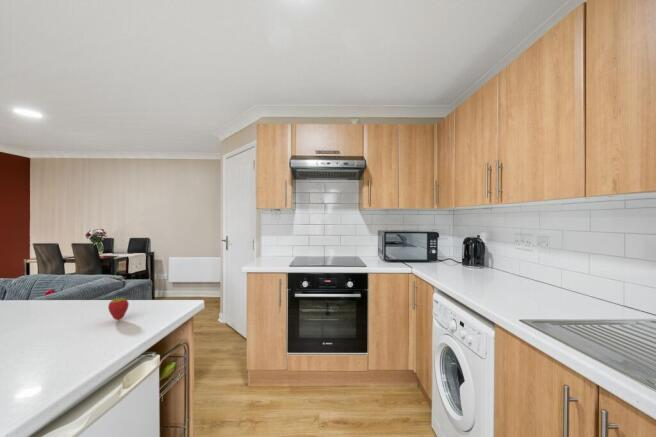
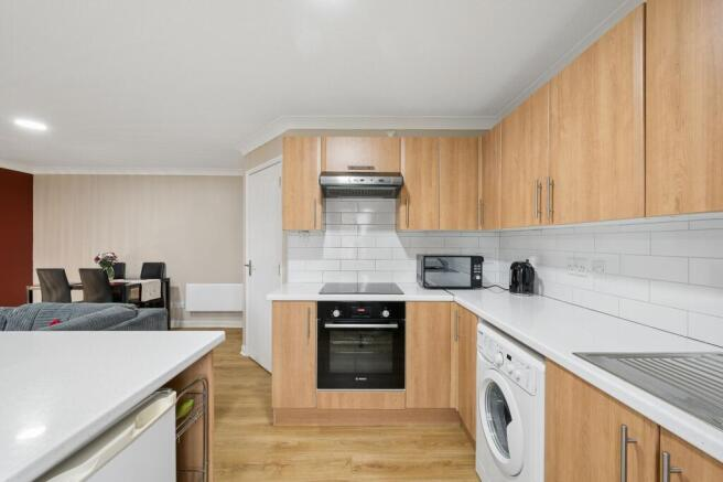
- fruit (118, 308)
